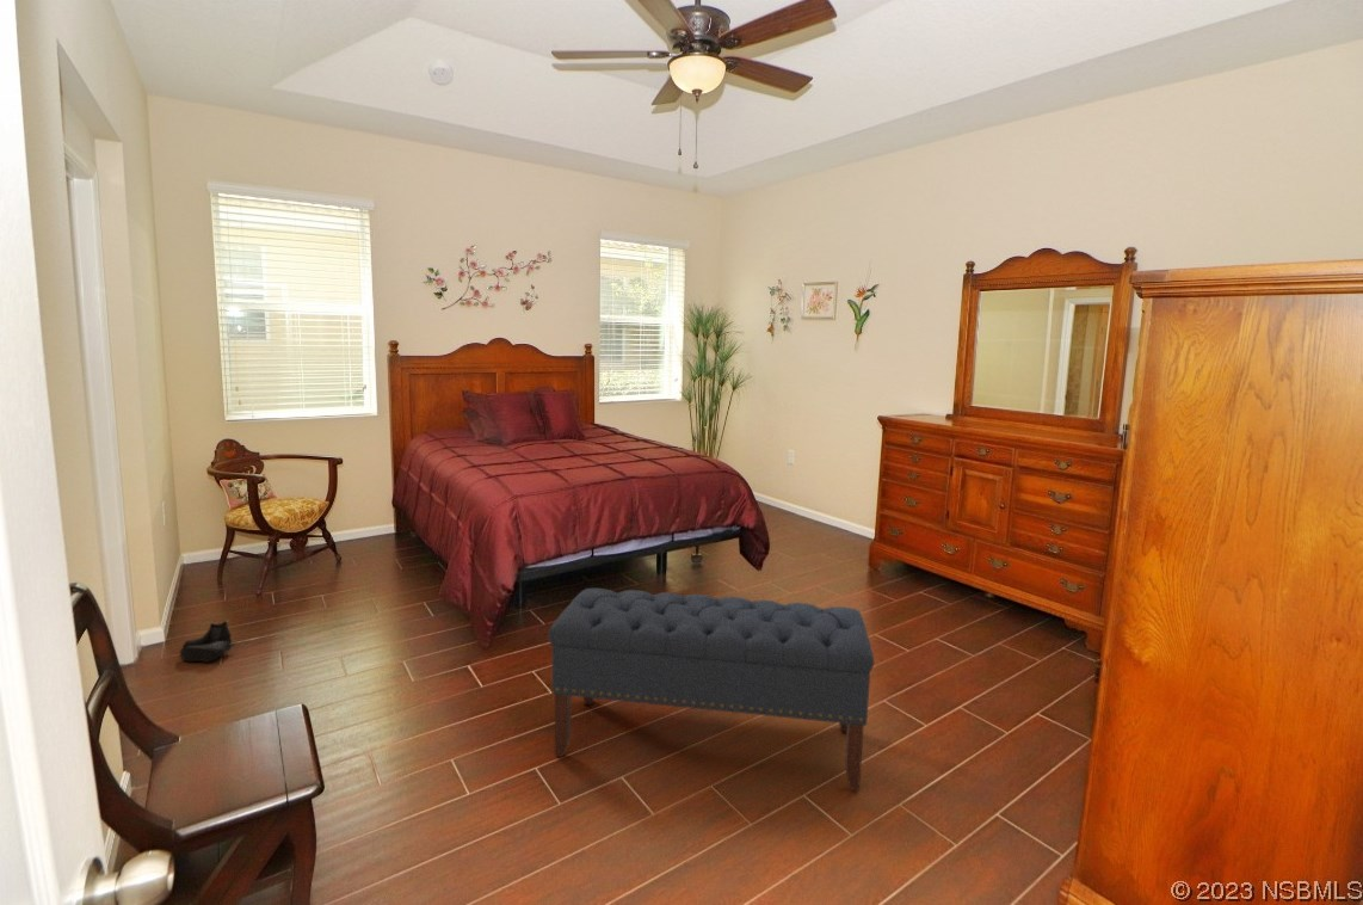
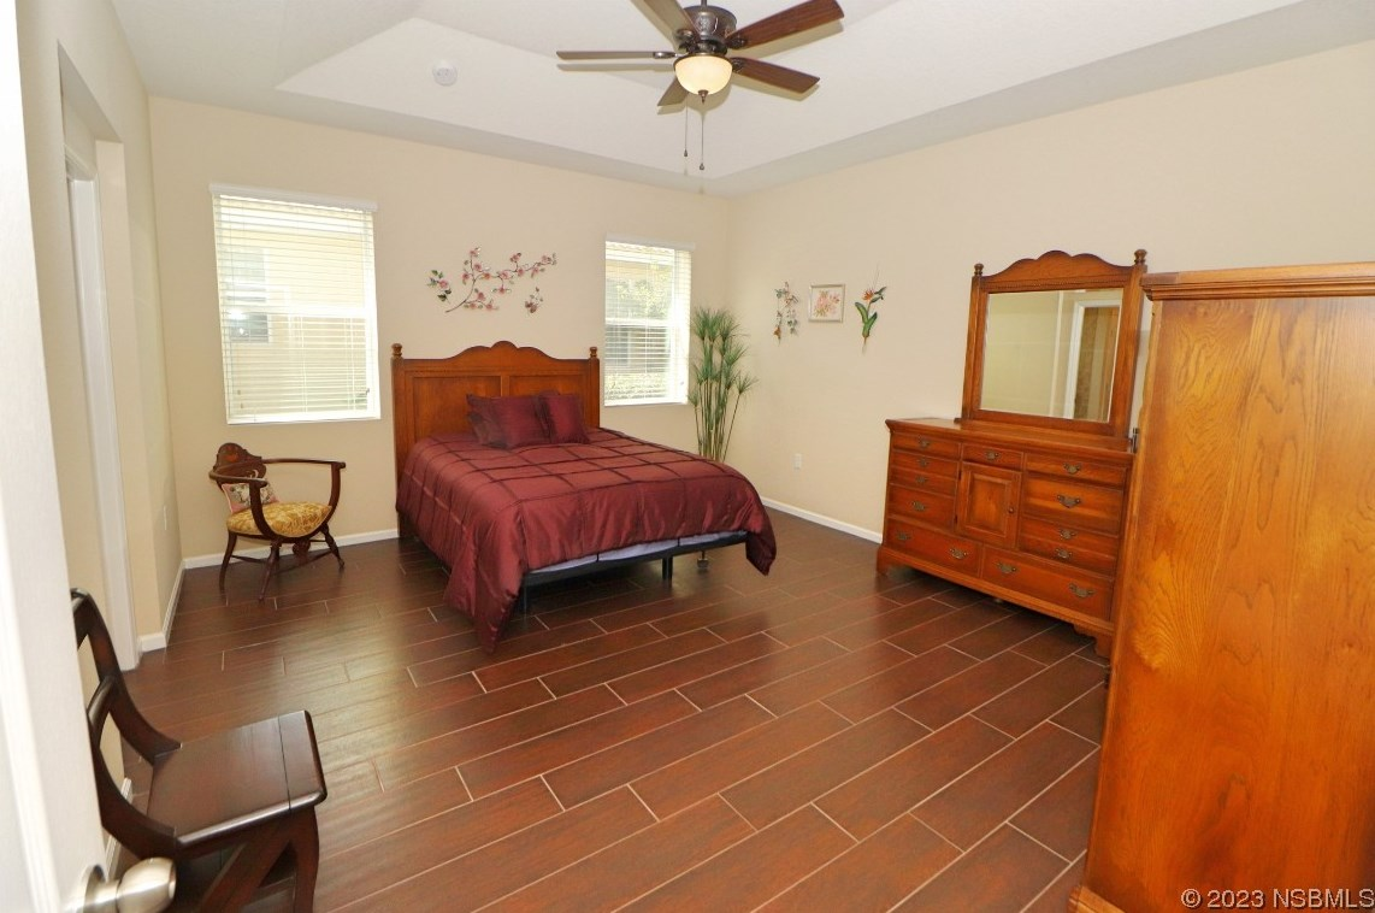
- bench (710, 676)
- boots (206, 641)
